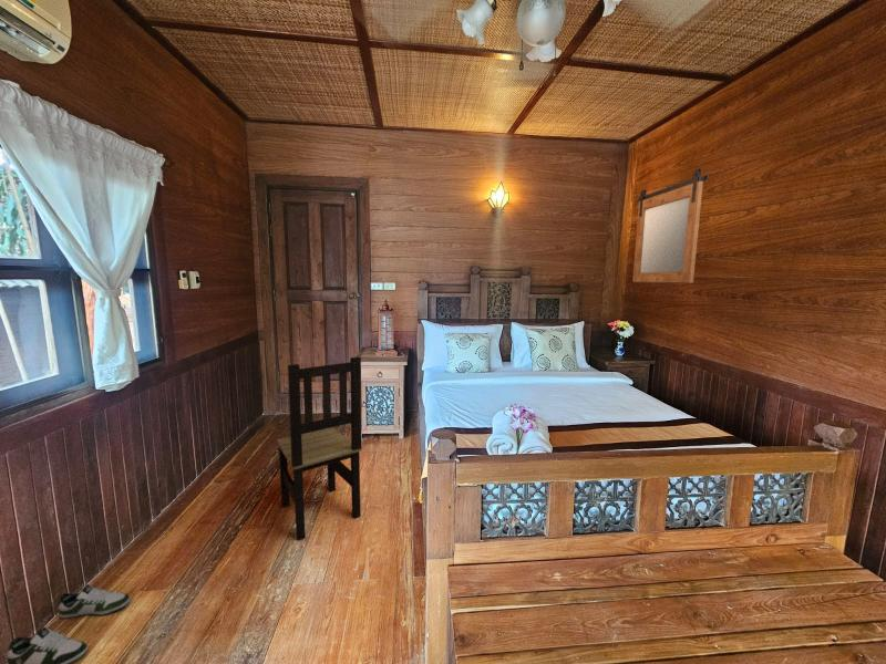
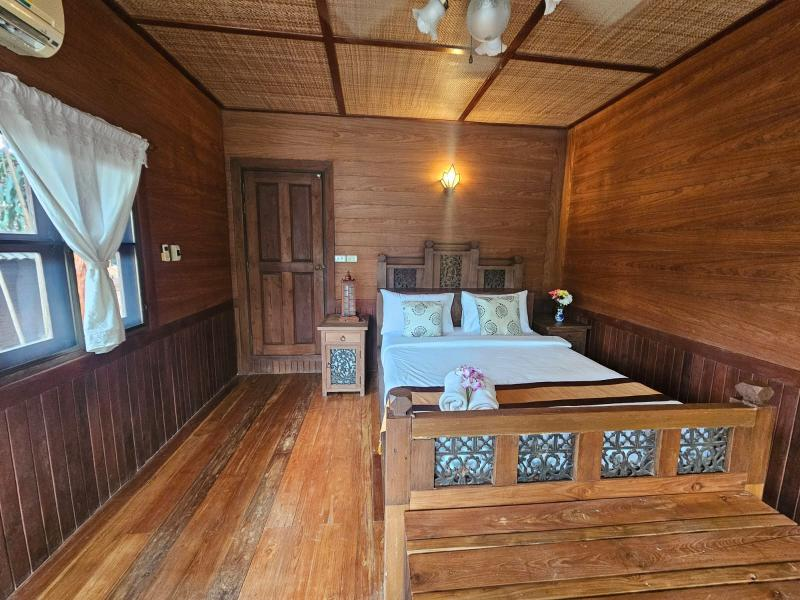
- mirror (662, 232)
- dining chair (316, 435)
- shoe (72, 616)
